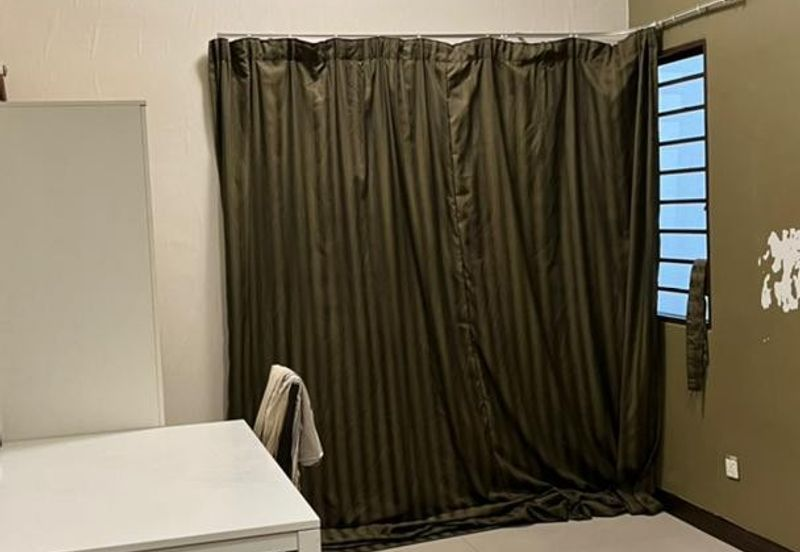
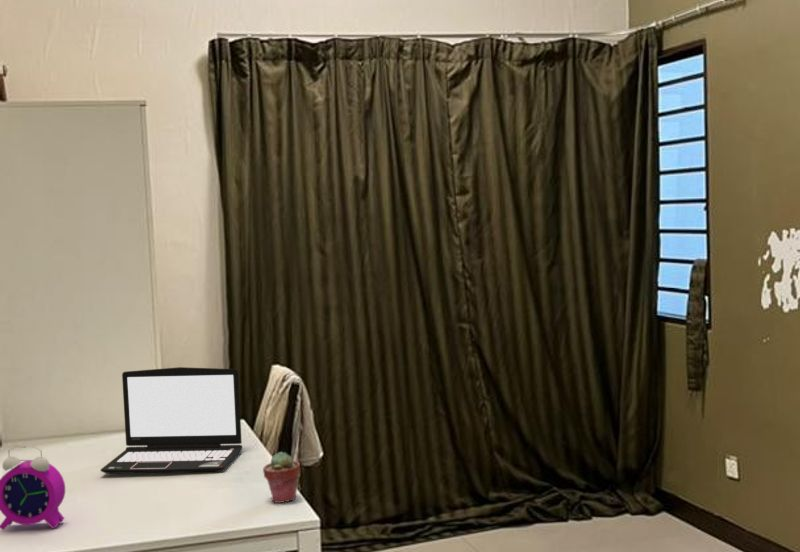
+ alarm clock (29, 485)
+ potted succulent (282, 475)
+ laptop (171, 419)
